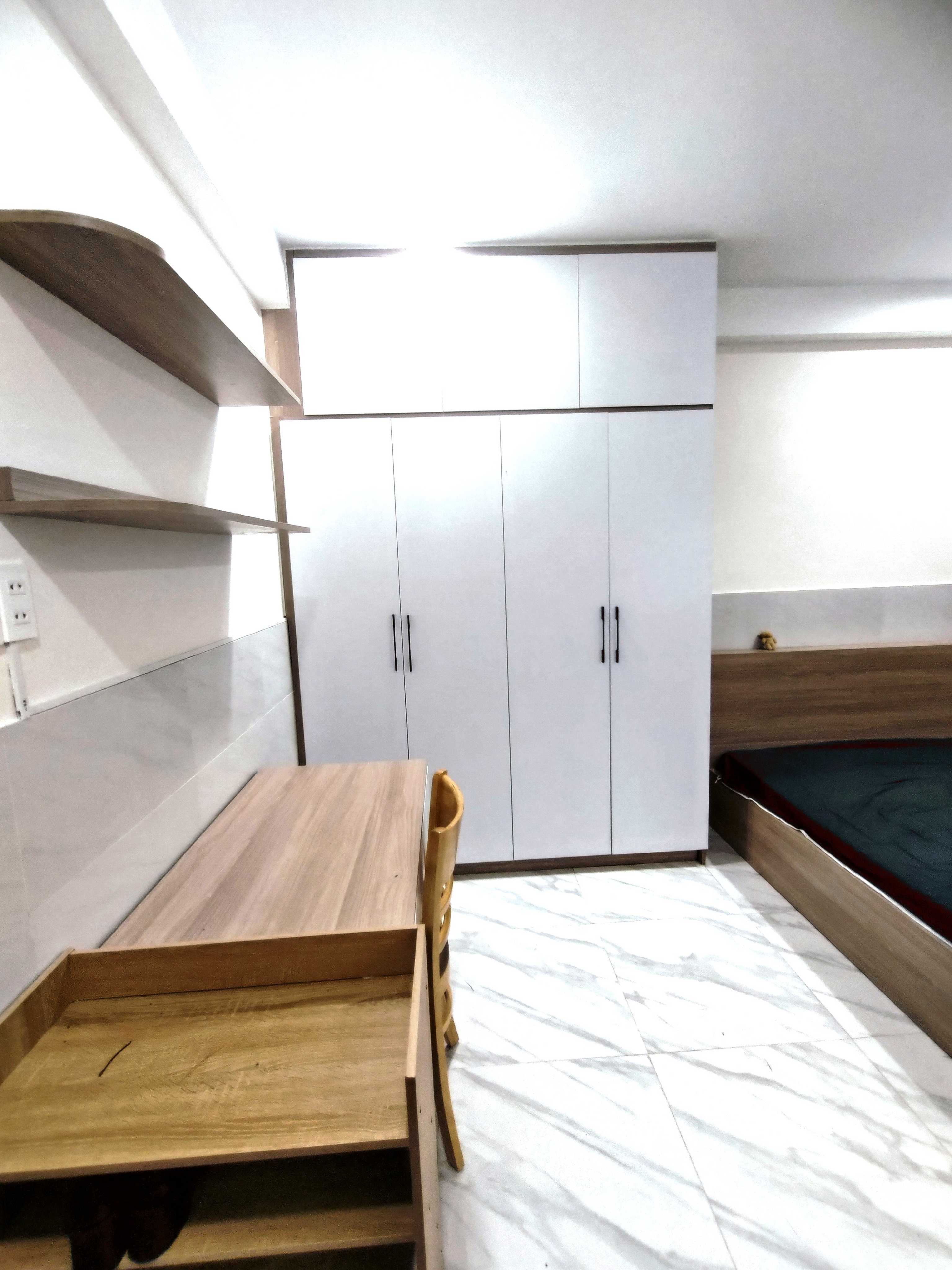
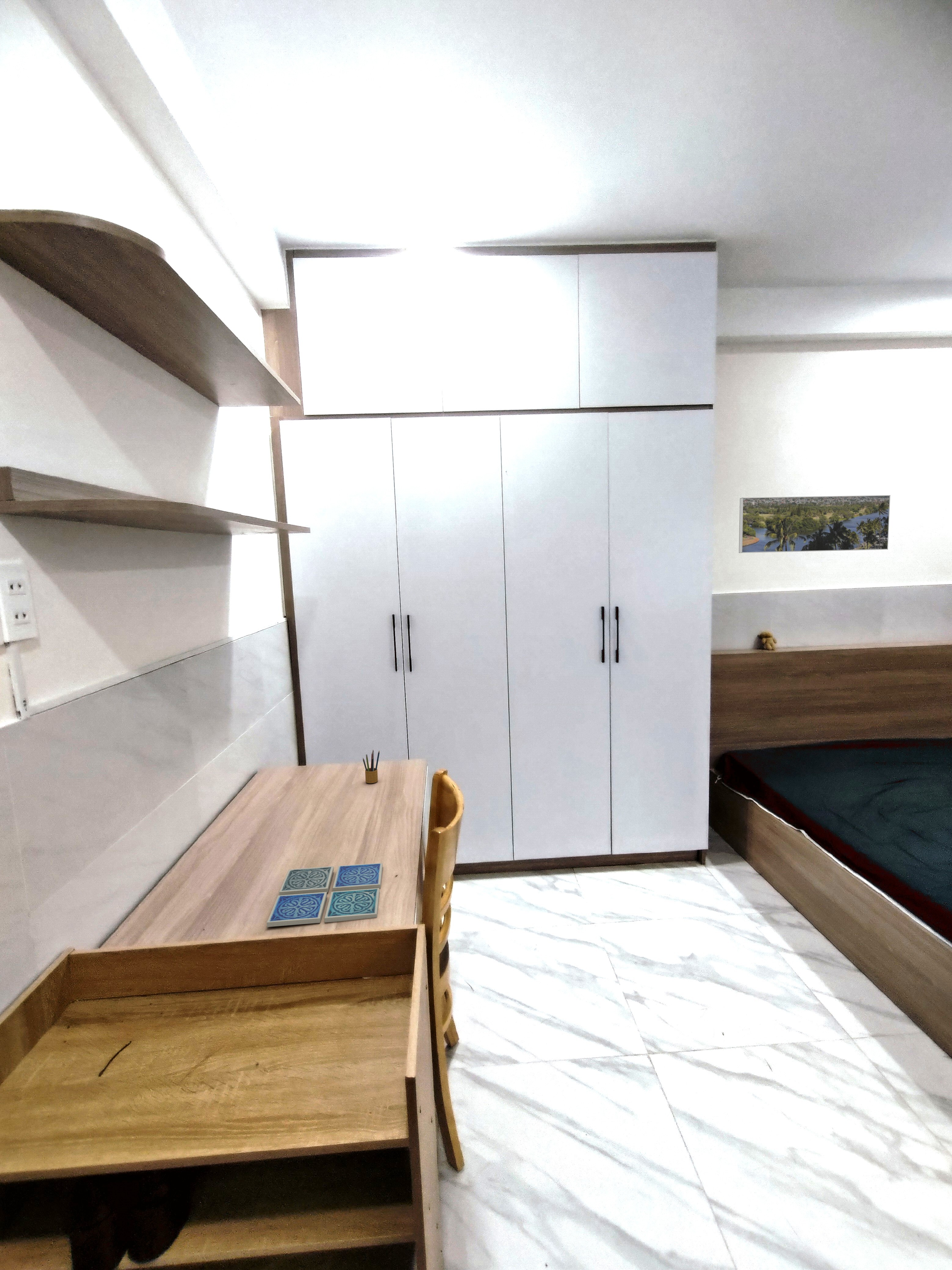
+ pencil box (372, 767)
+ drink coaster (331, 892)
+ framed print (814, 524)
